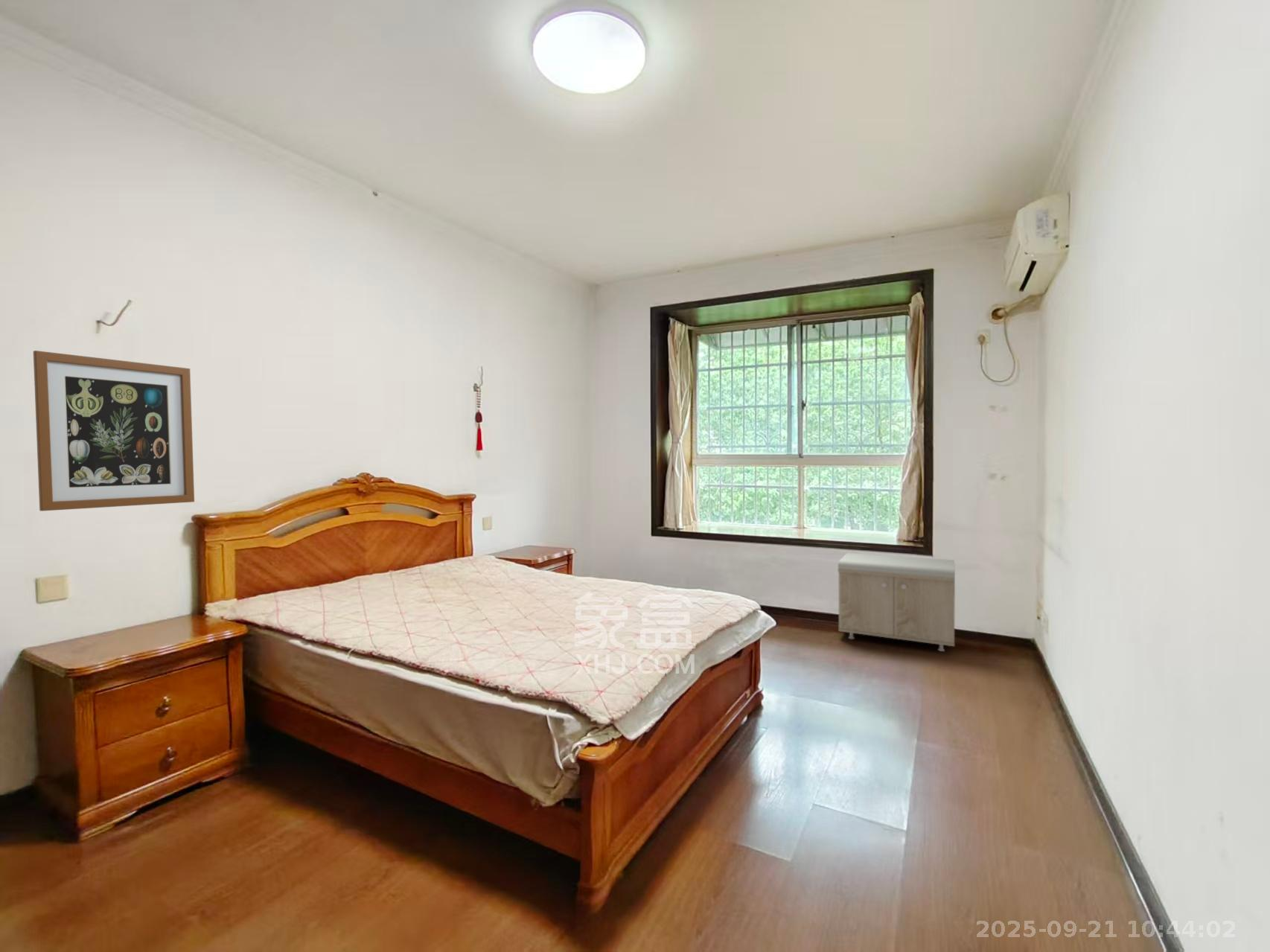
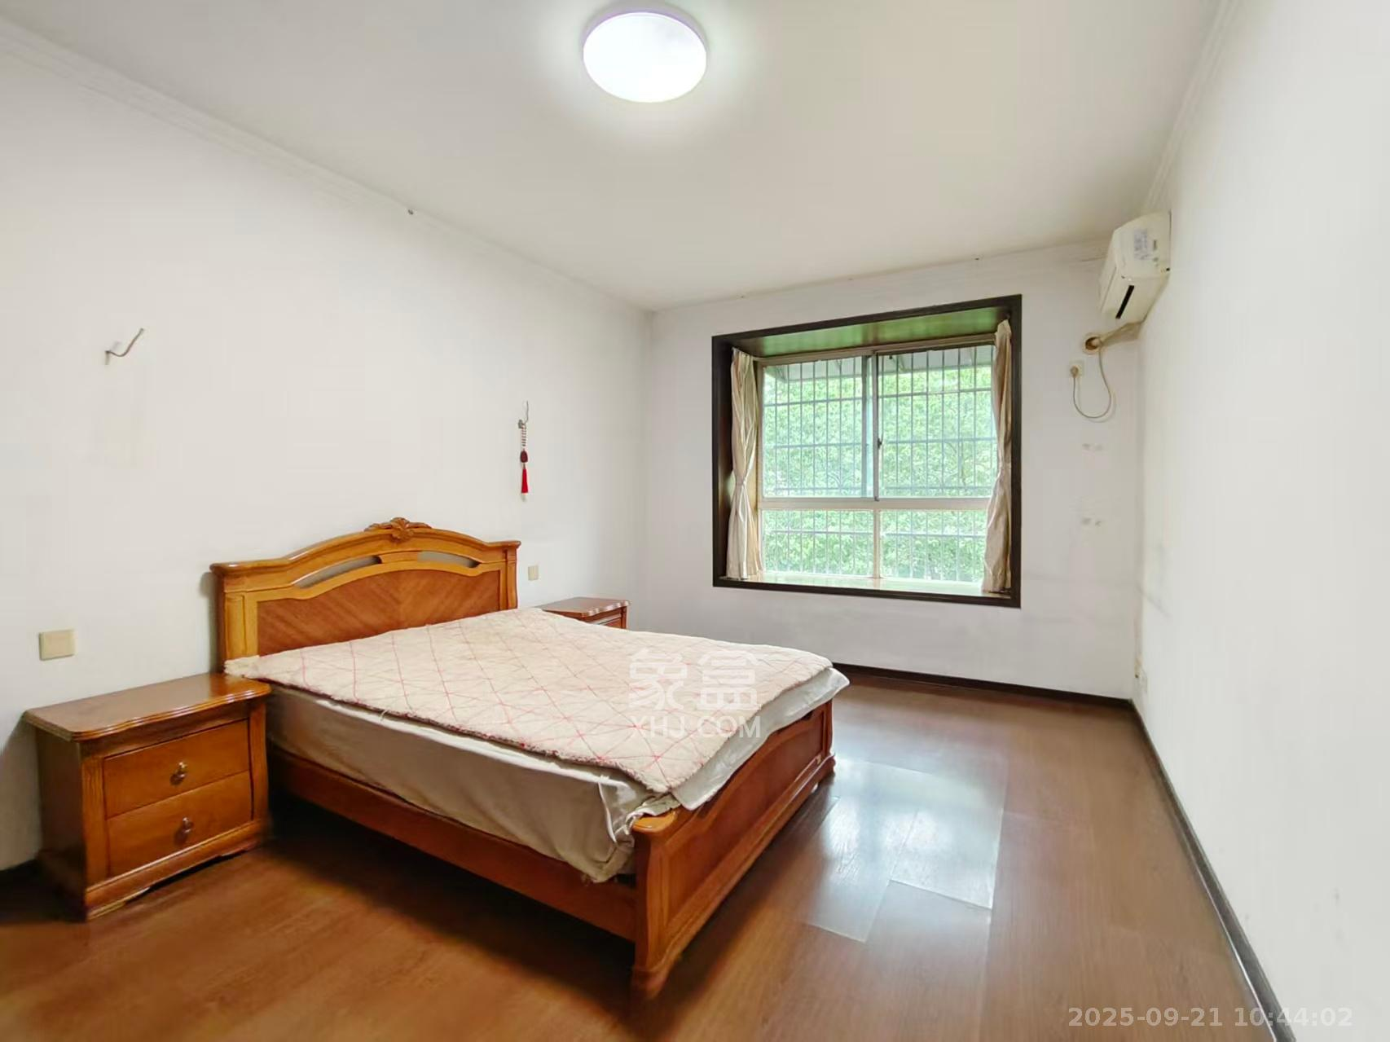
- wall art (121, 433)
- storage bench (896, 599)
